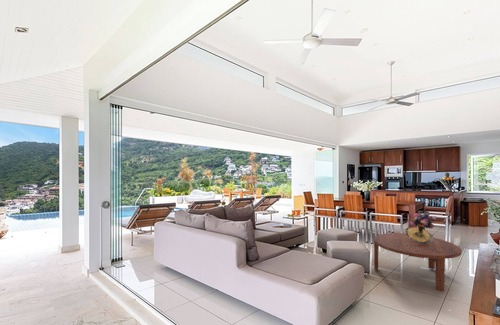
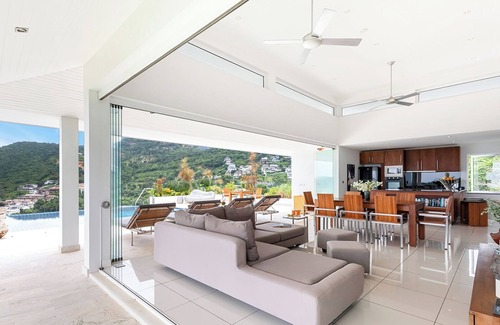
- coffee table (414, 256)
- bouquet (419, 225)
